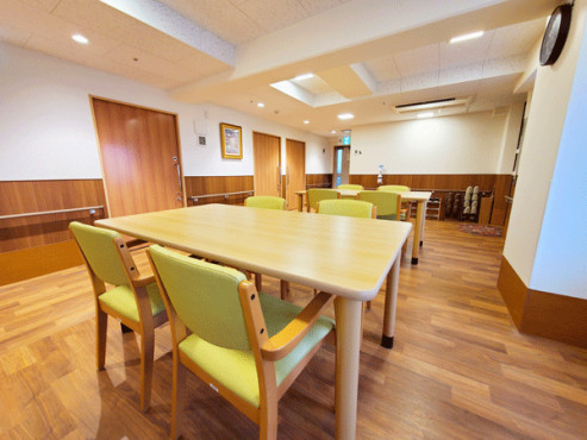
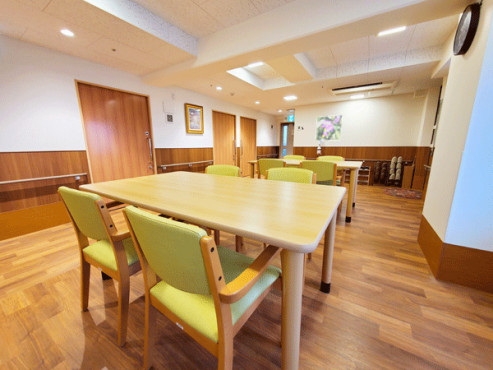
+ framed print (328, 128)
